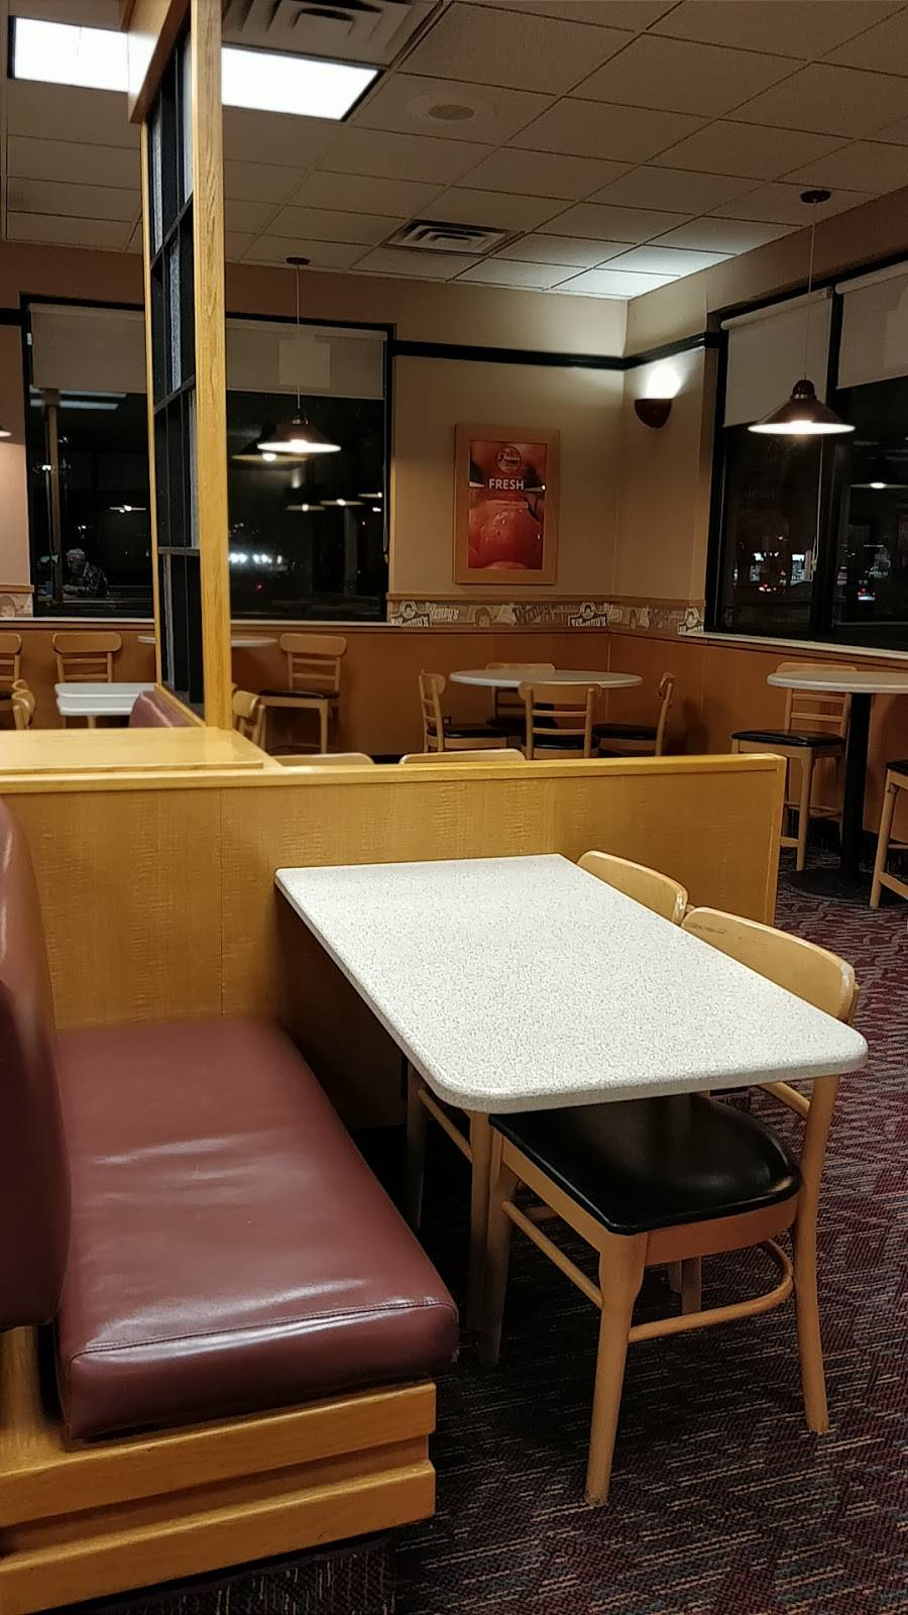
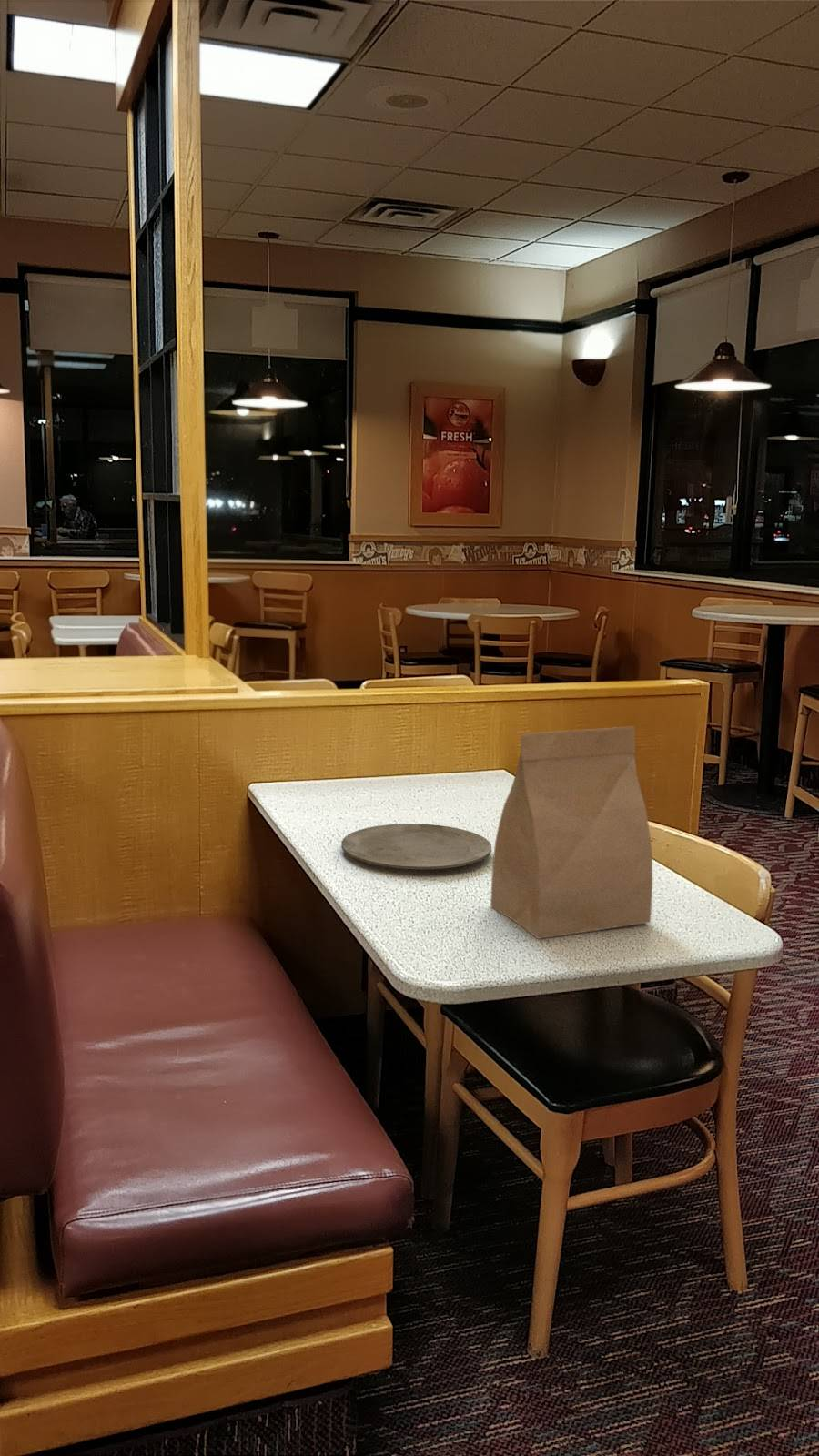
+ paper bag (573, 824)
+ plate (416, 847)
